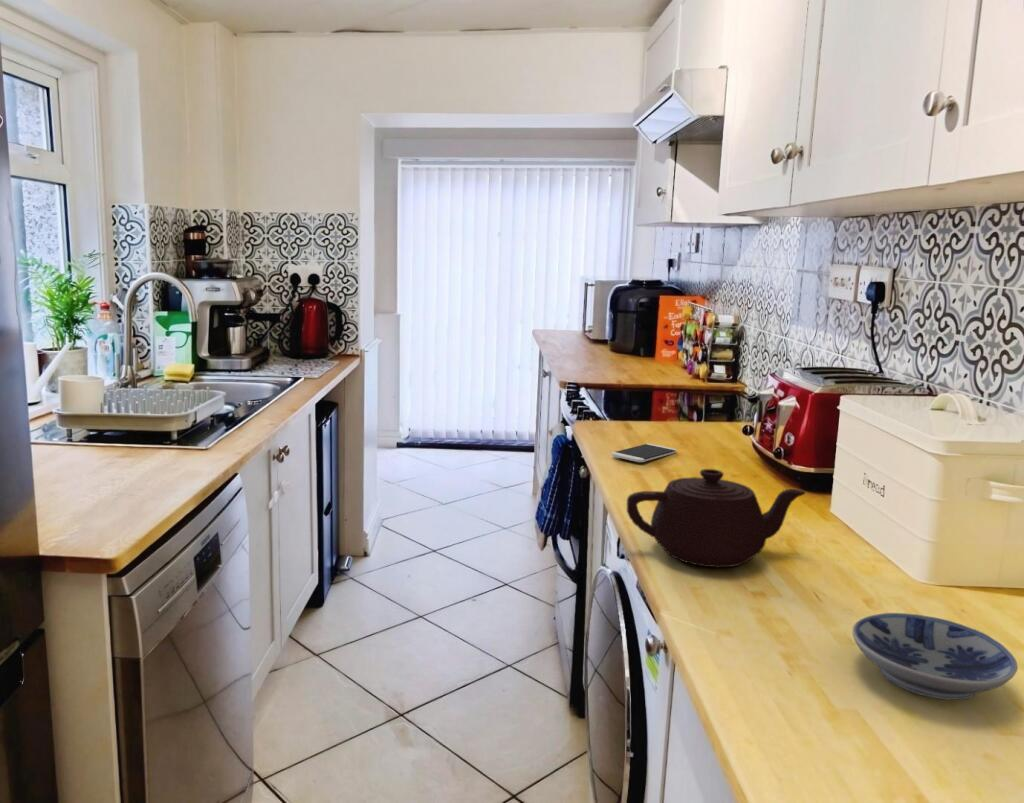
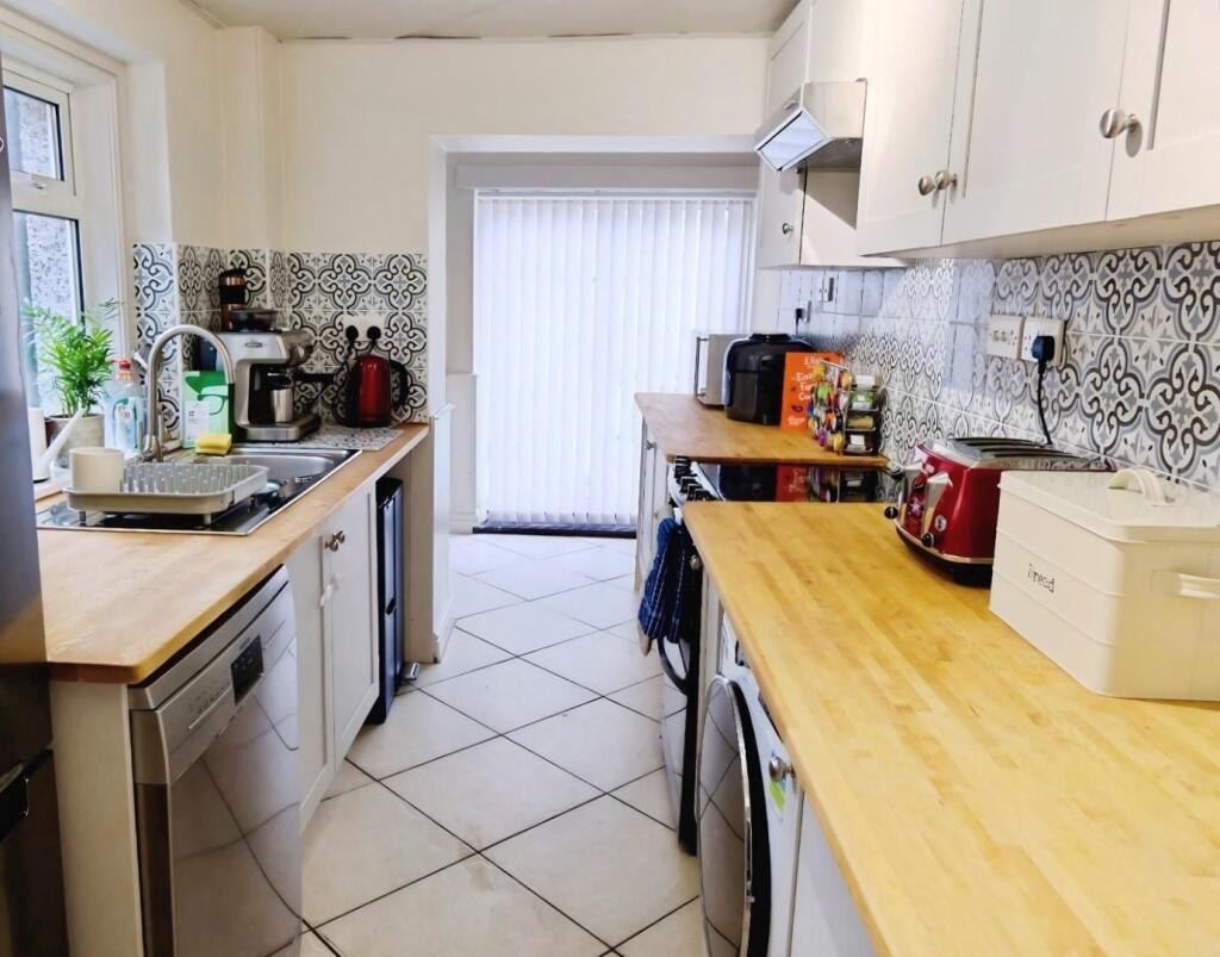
- smartphone (644, 452)
- teapot (714, 513)
- bowl (929, 660)
